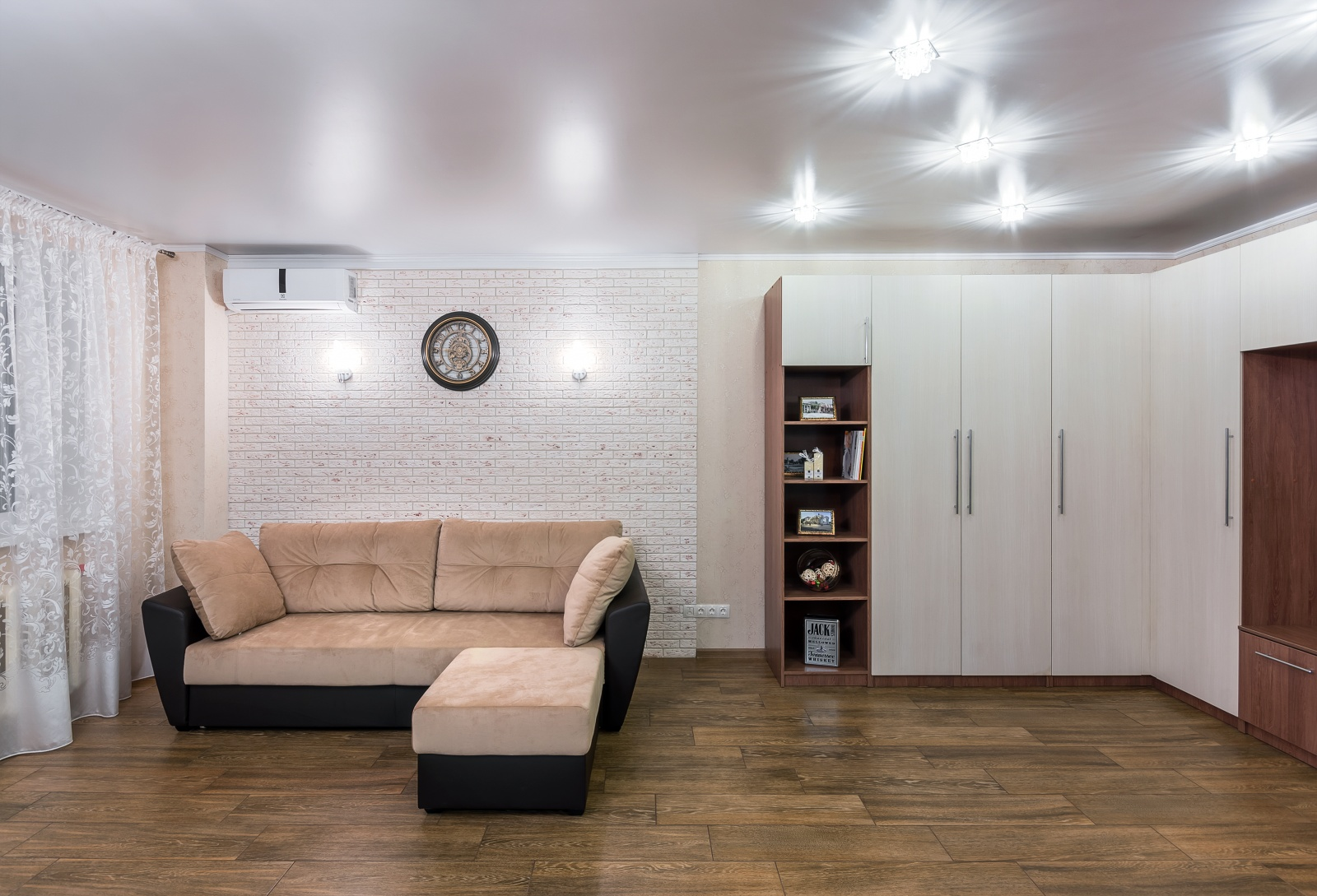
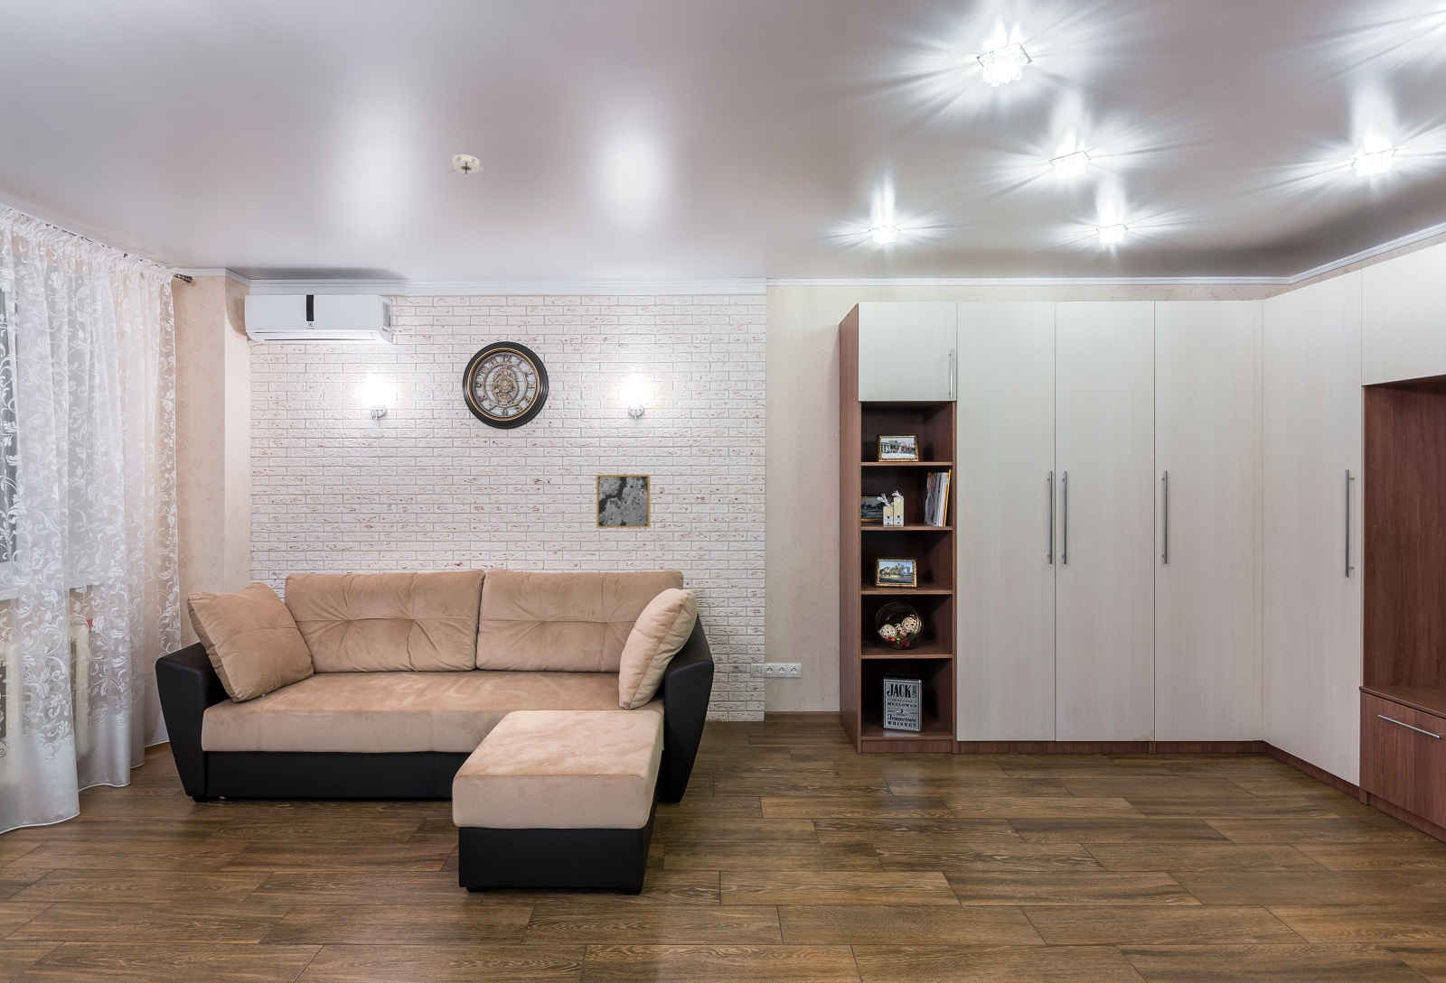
+ wall art (623, 501)
+ smoke detector (464, 165)
